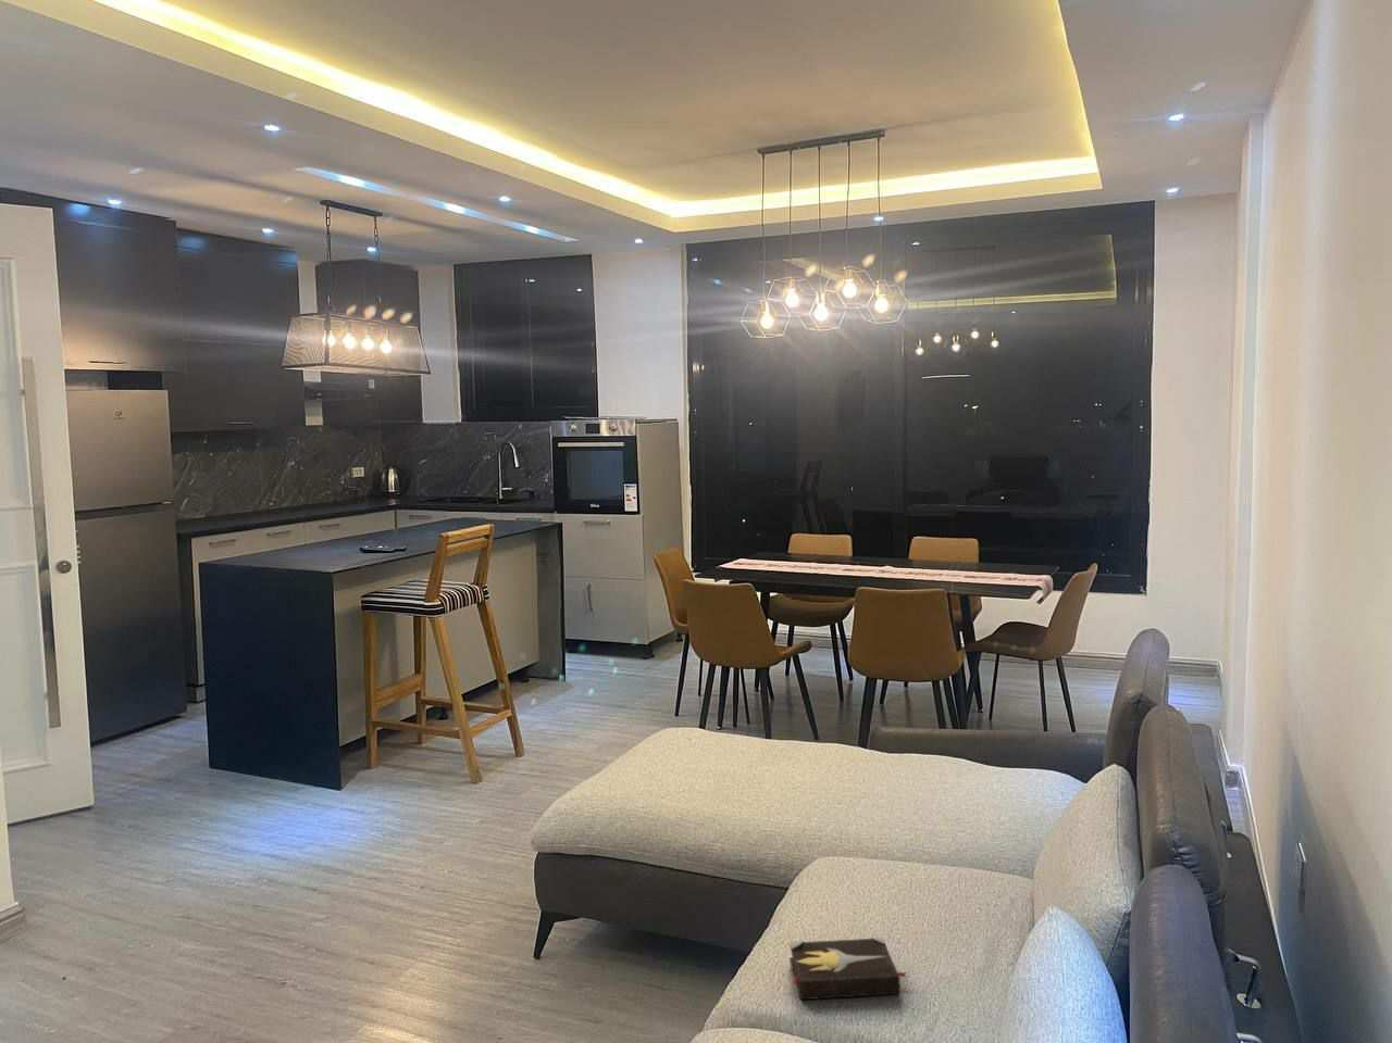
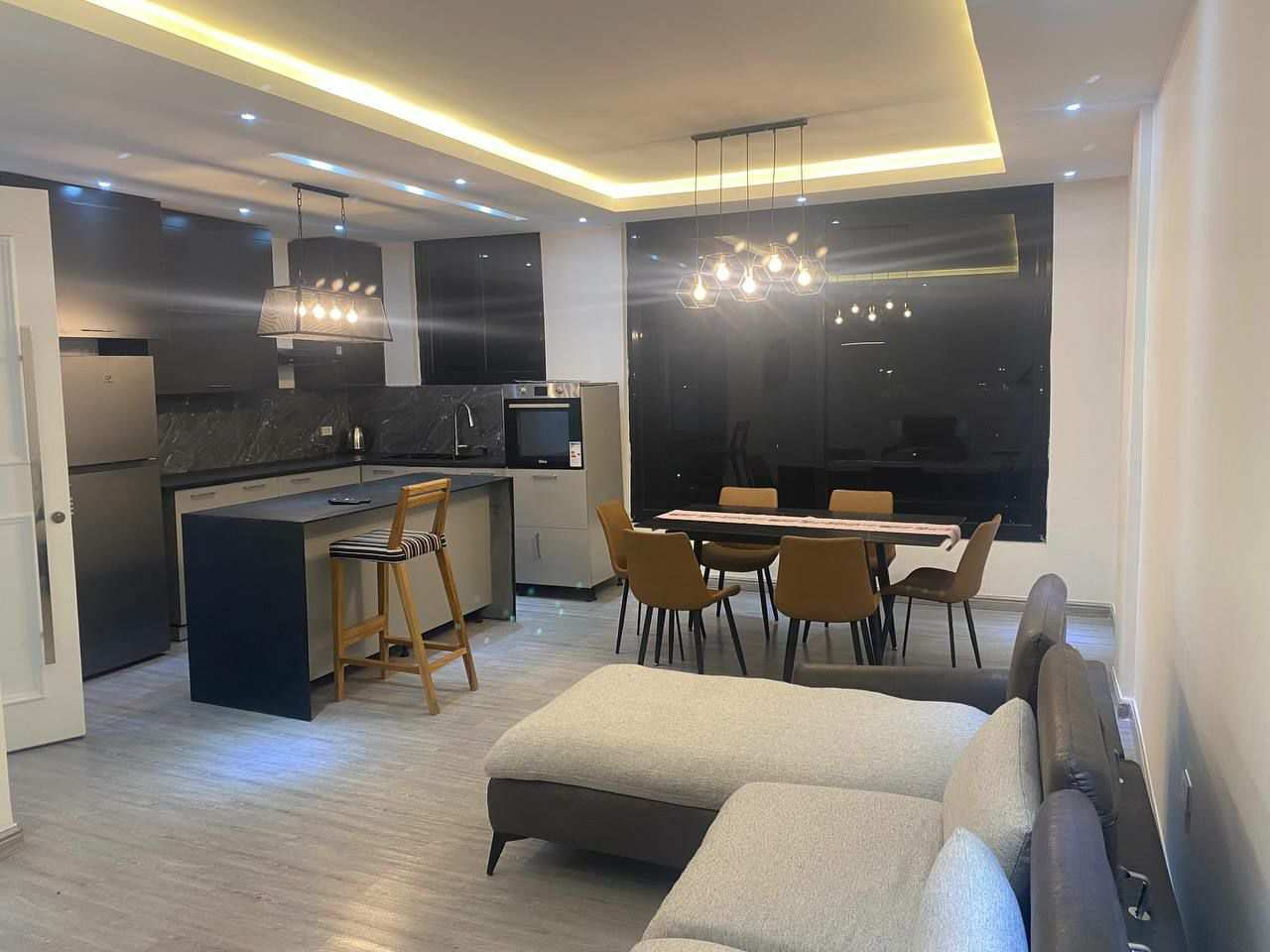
- hardback book (843, 966)
